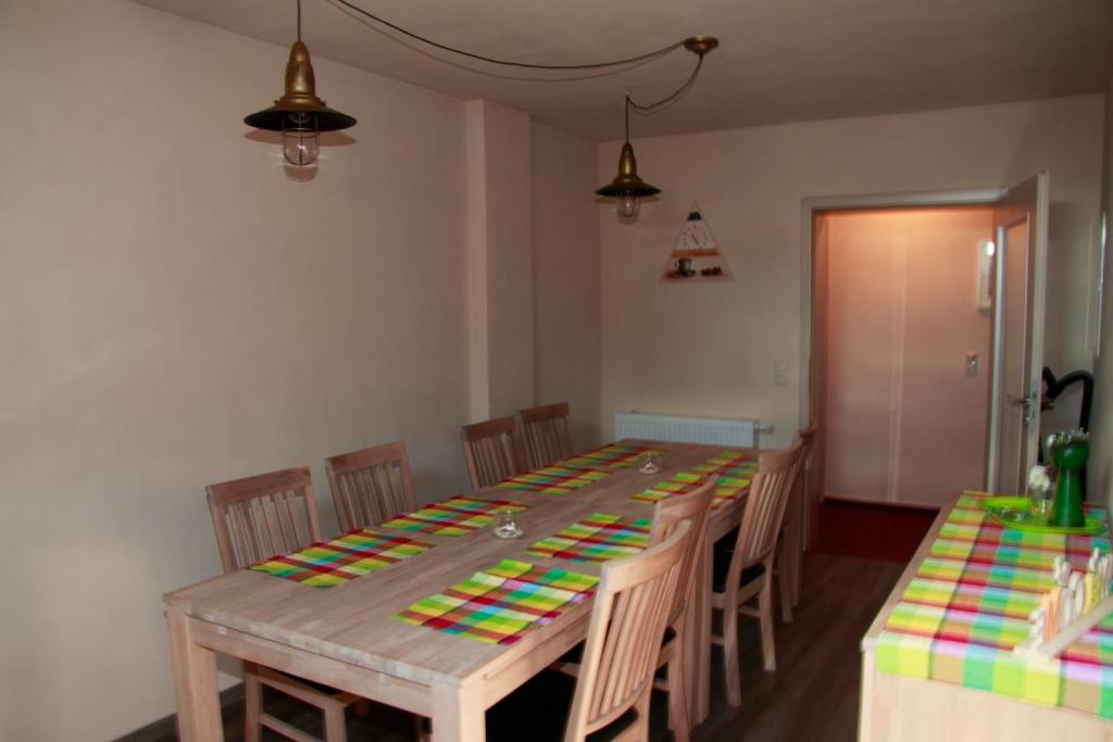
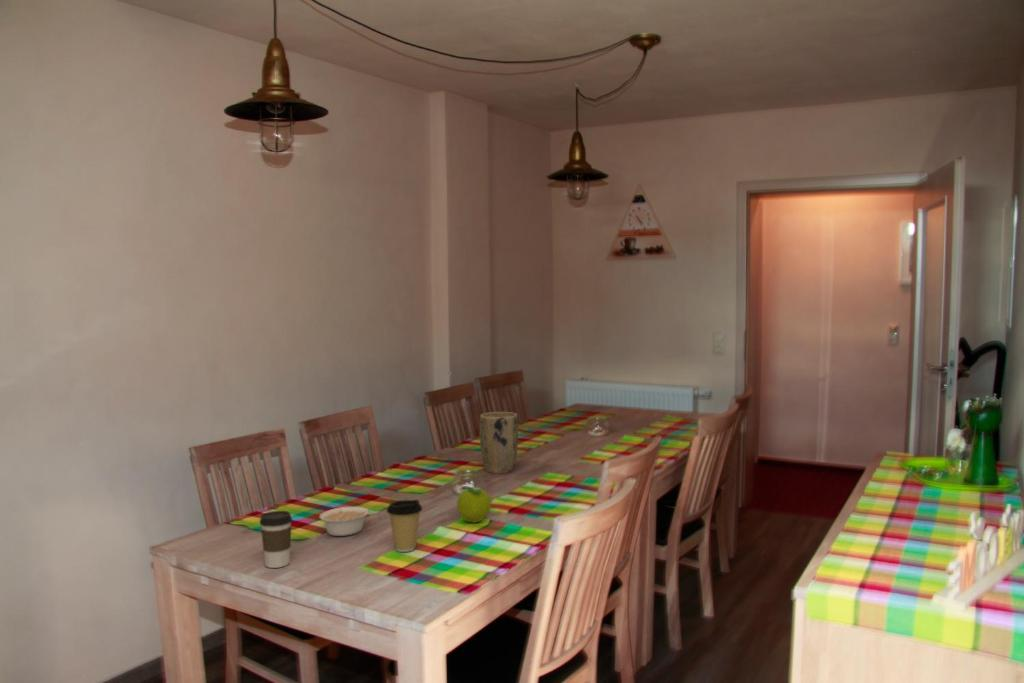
+ legume (346, 519)
+ fruit (474, 503)
+ coffee cup (276, 539)
+ plant pot (499, 442)
+ coffee cup (404, 525)
